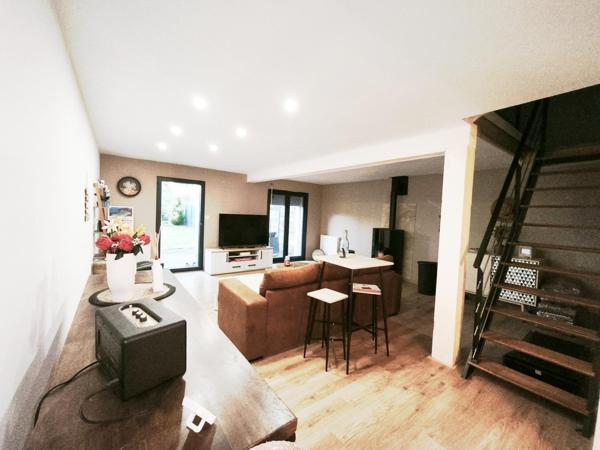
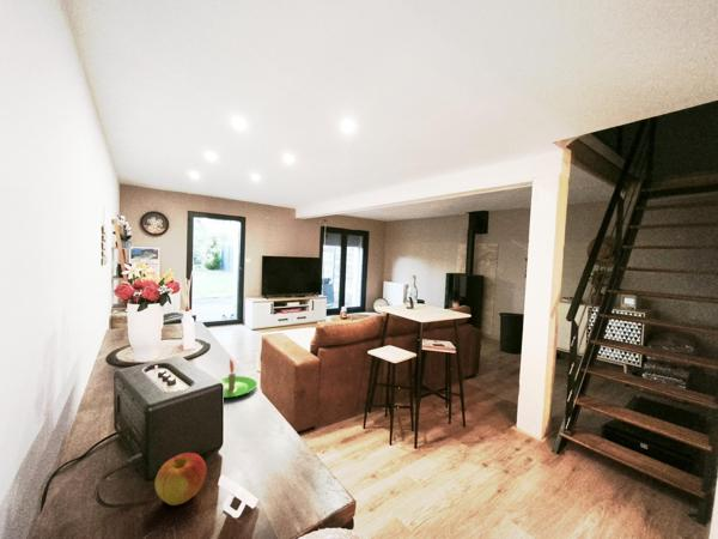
+ apple (181, 477)
+ candle (231, 374)
